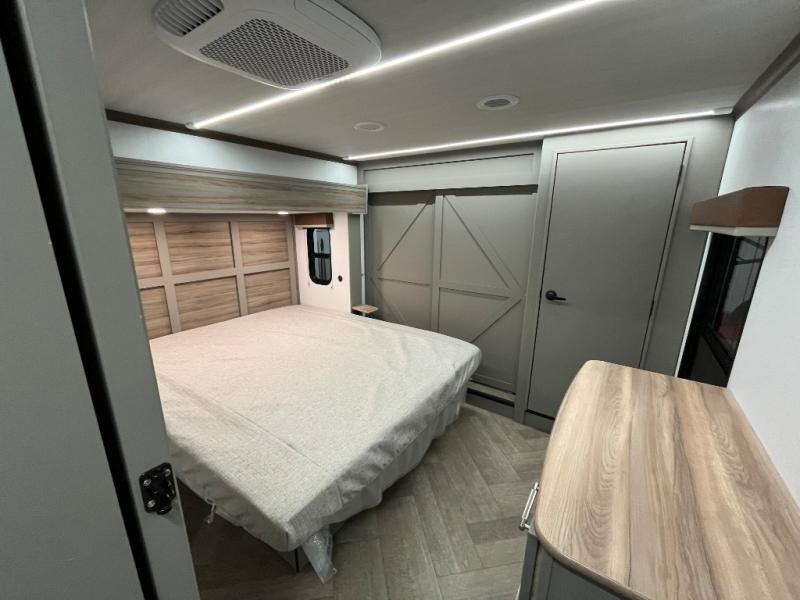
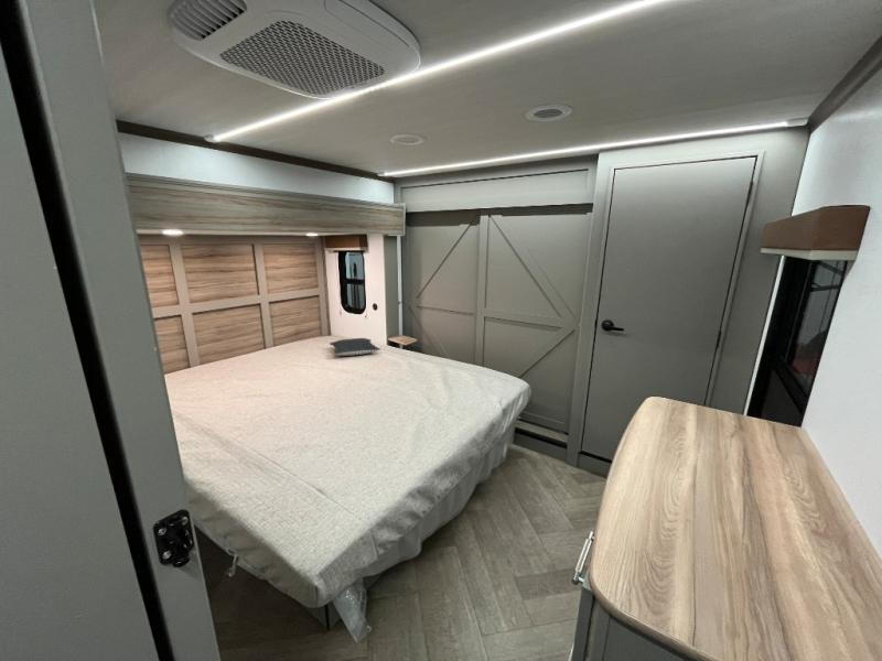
+ pillow (354, 346)
